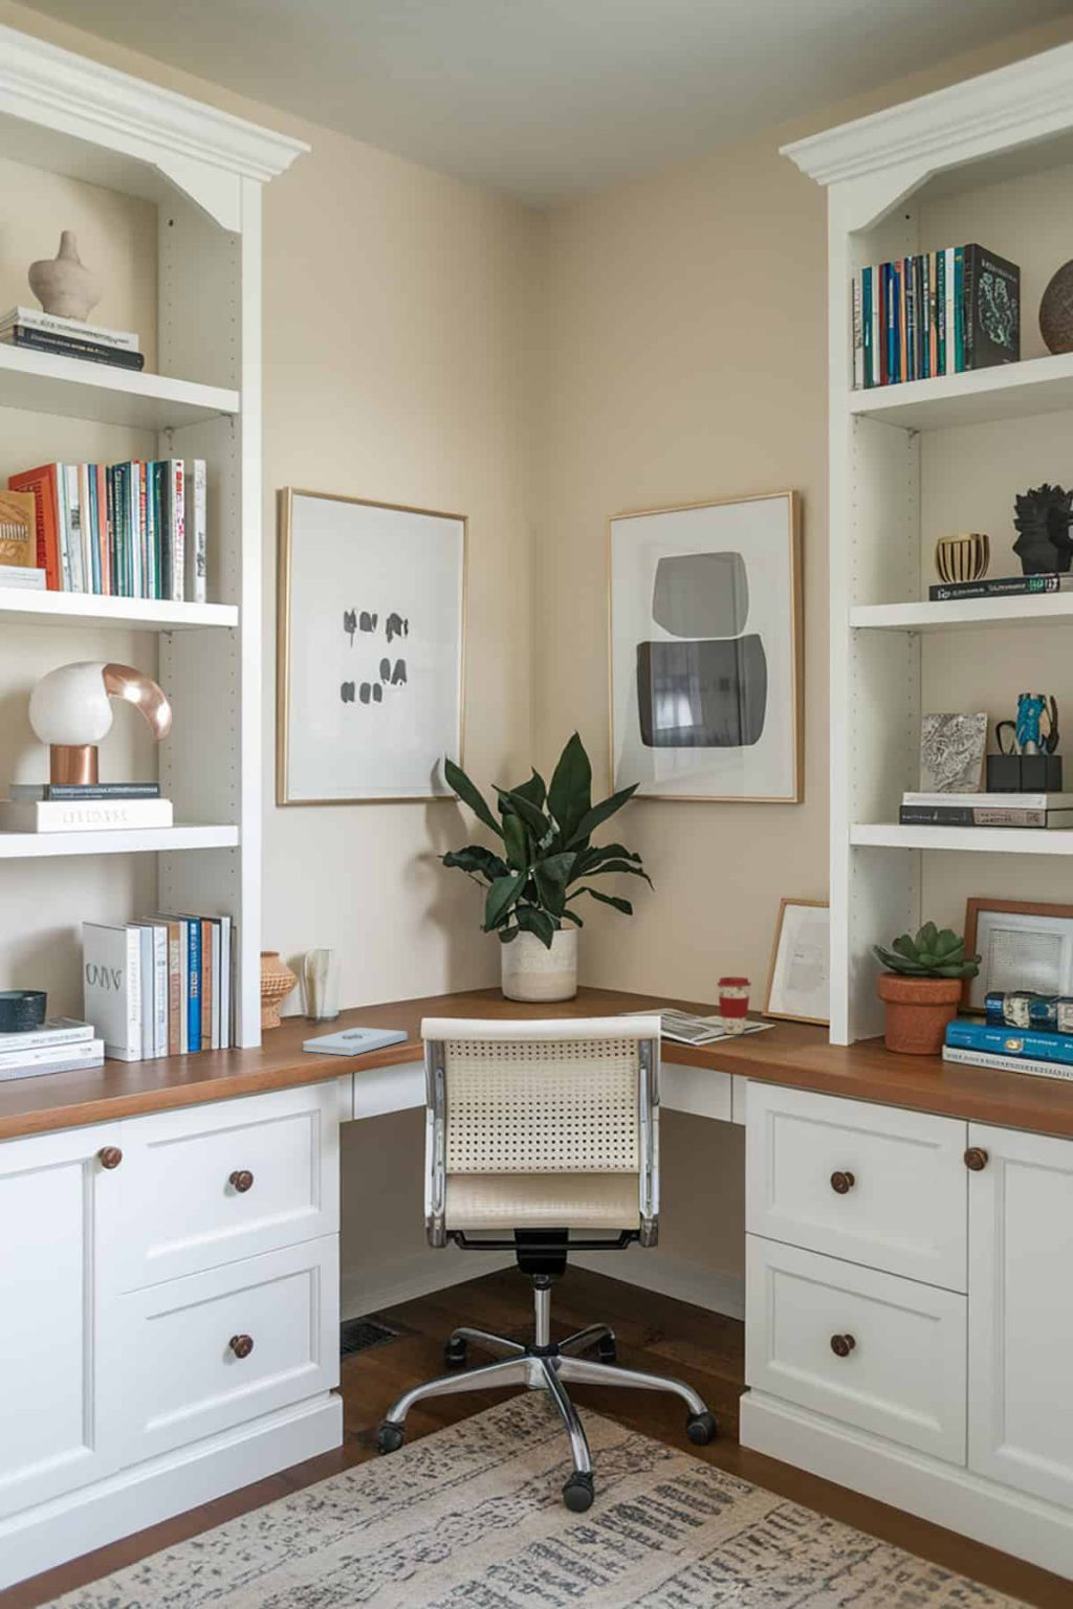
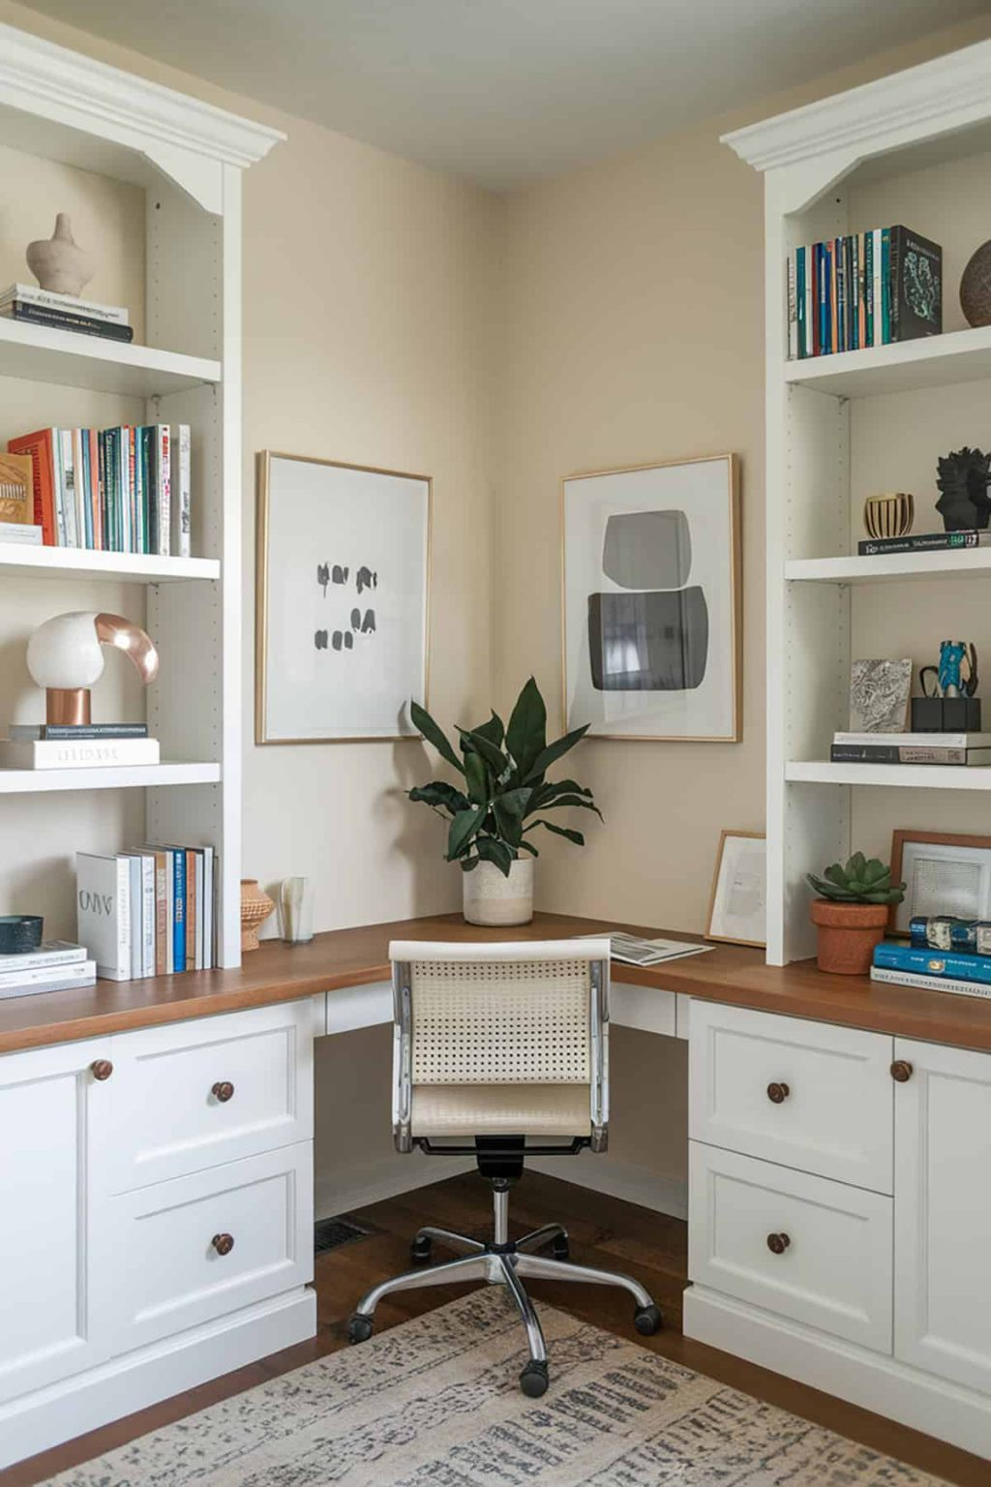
- coffee cup (733, 1004)
- notepad (354, 1040)
